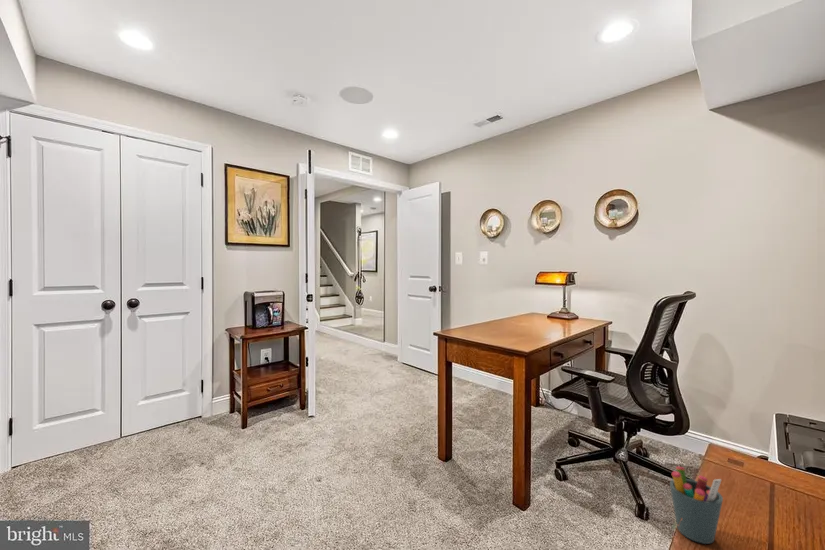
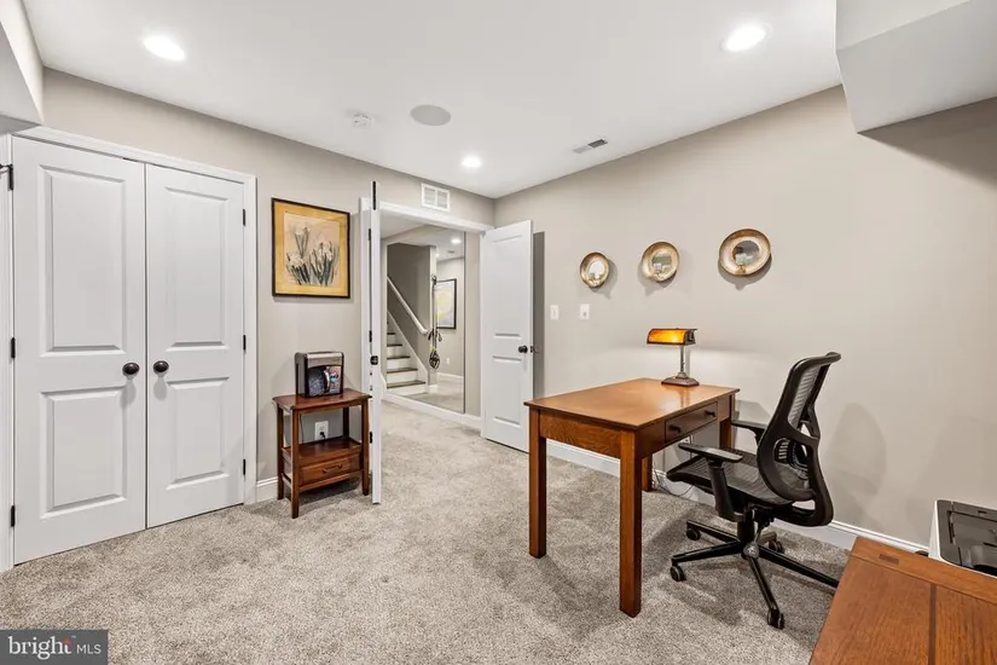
- pen holder (694, 499)
